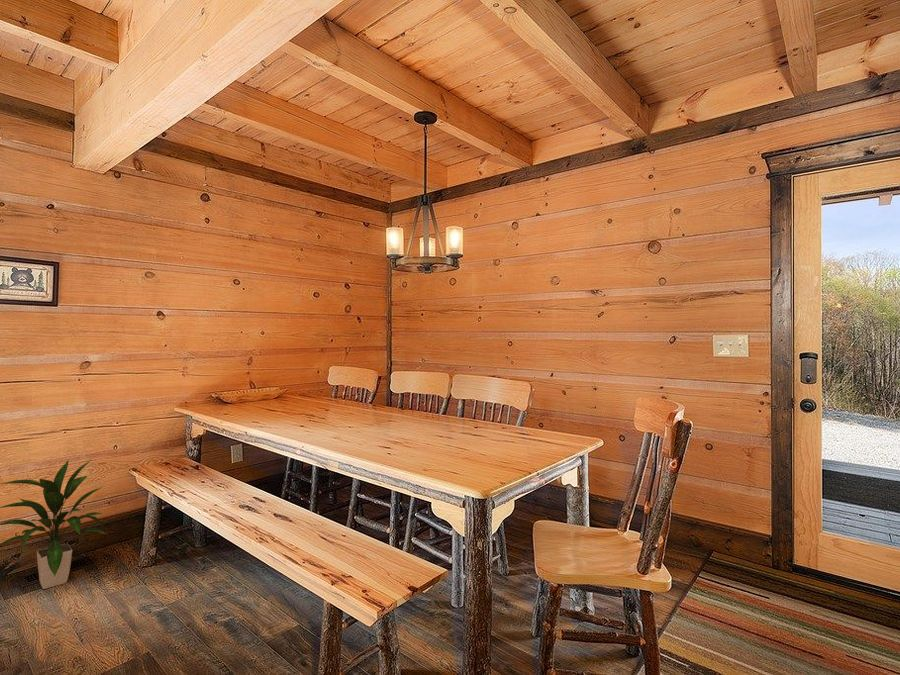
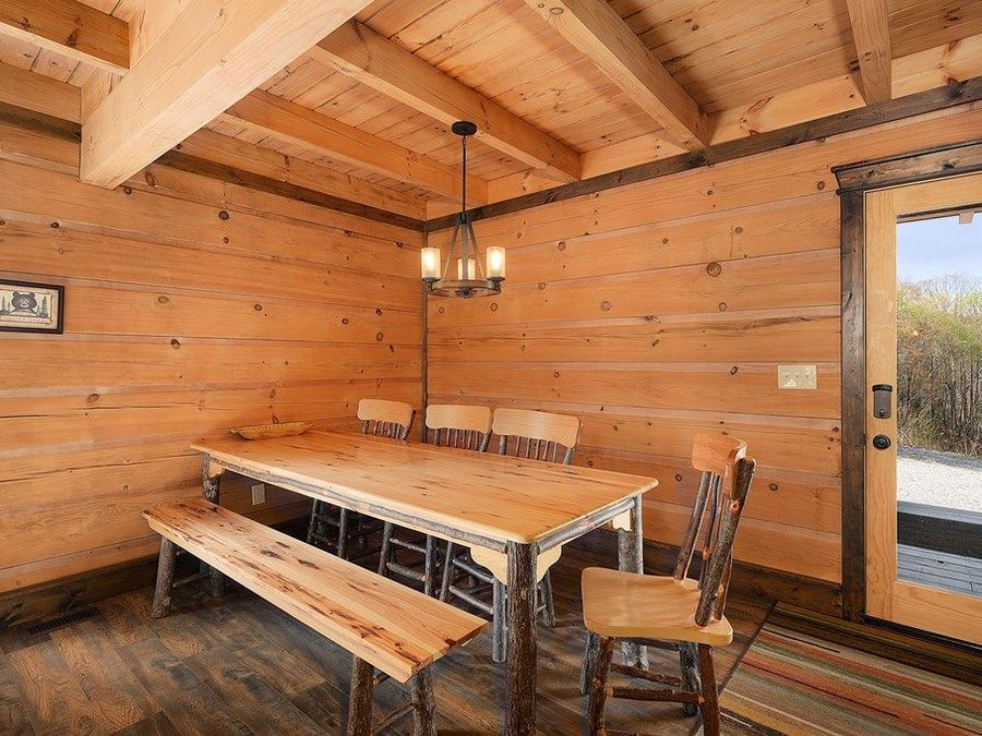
- indoor plant (53, 523)
